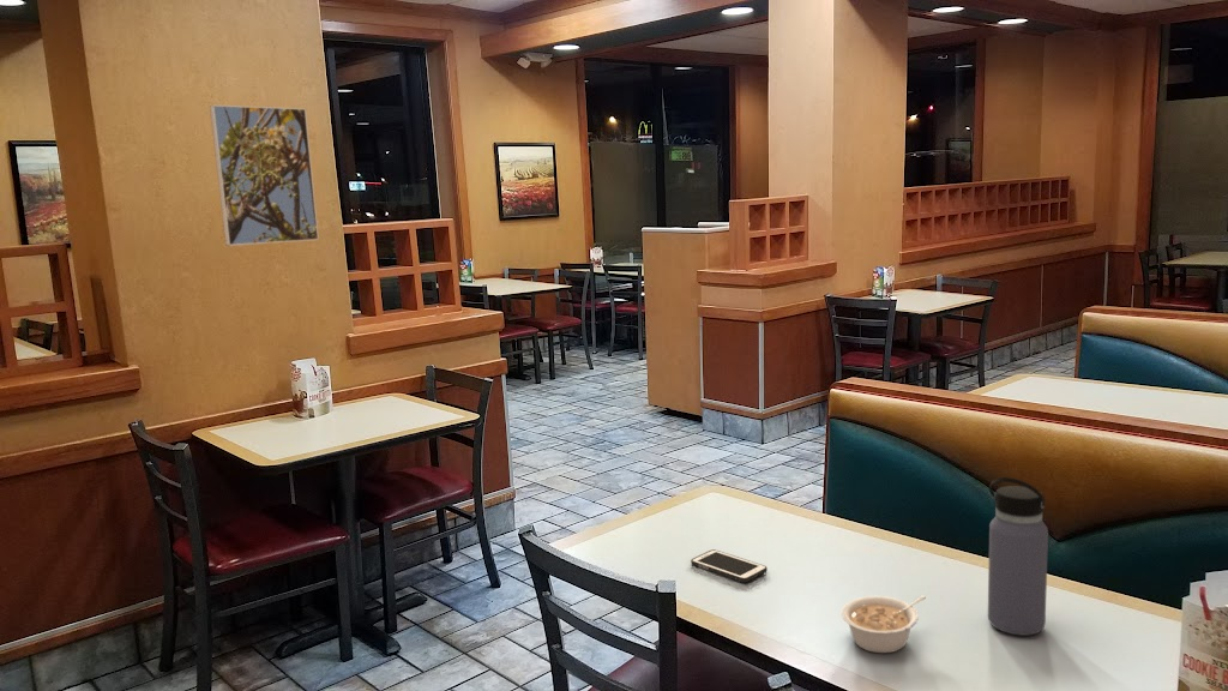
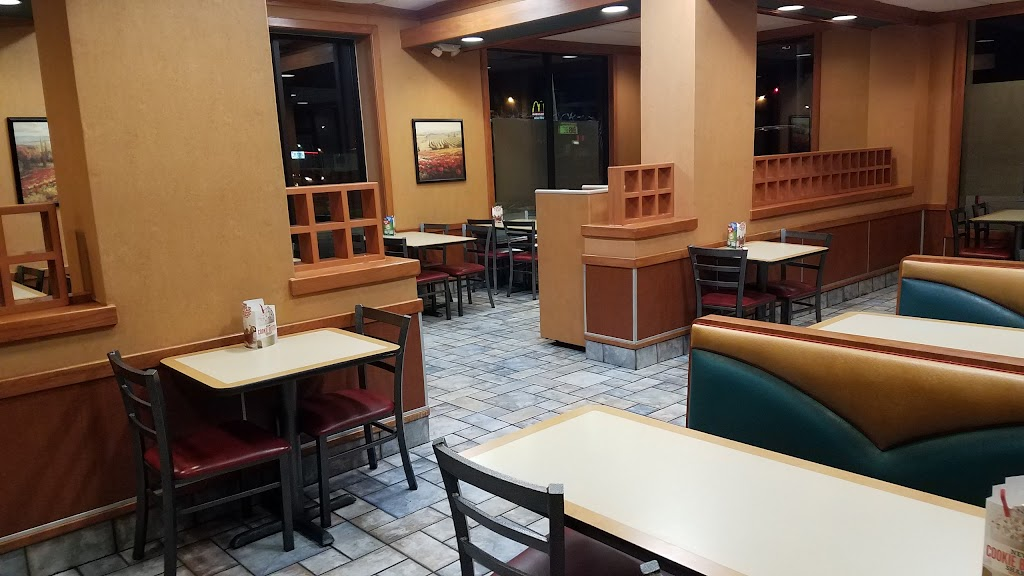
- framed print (266, 175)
- water bottle (1017, 549)
- legume (880, 623)
- cell phone (728, 565)
